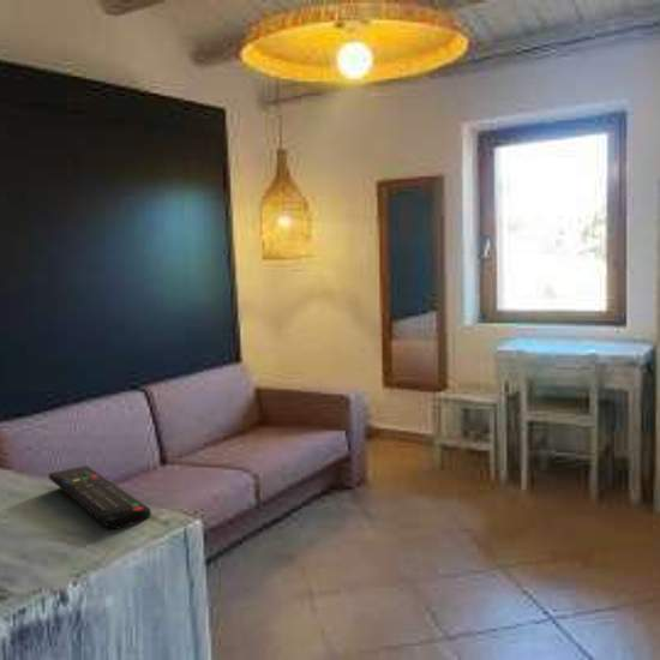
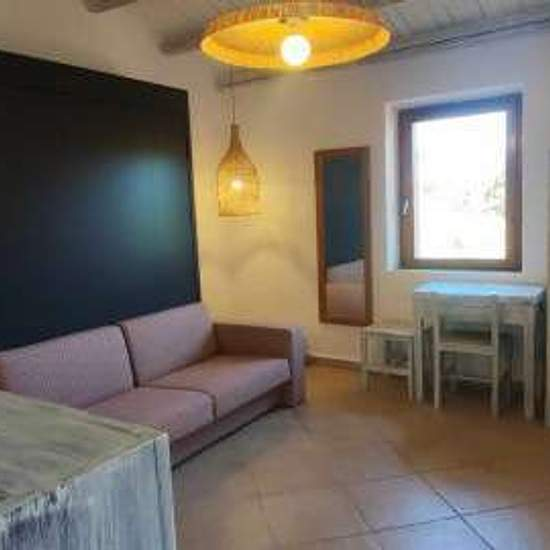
- remote control (96, 494)
